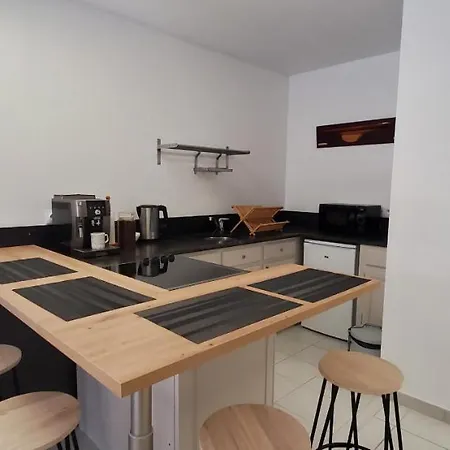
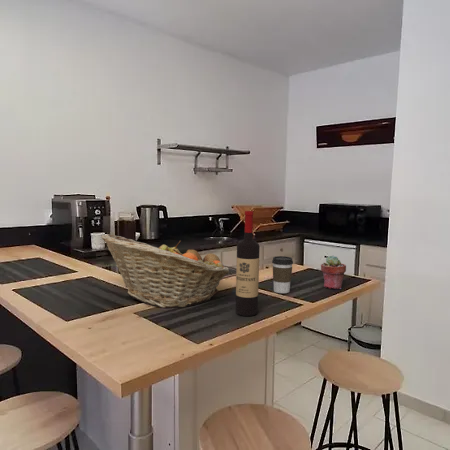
+ fruit basket (164, 264)
+ coffee cup (282, 274)
+ wine bottle (247, 262)
+ potted succulent (333, 271)
